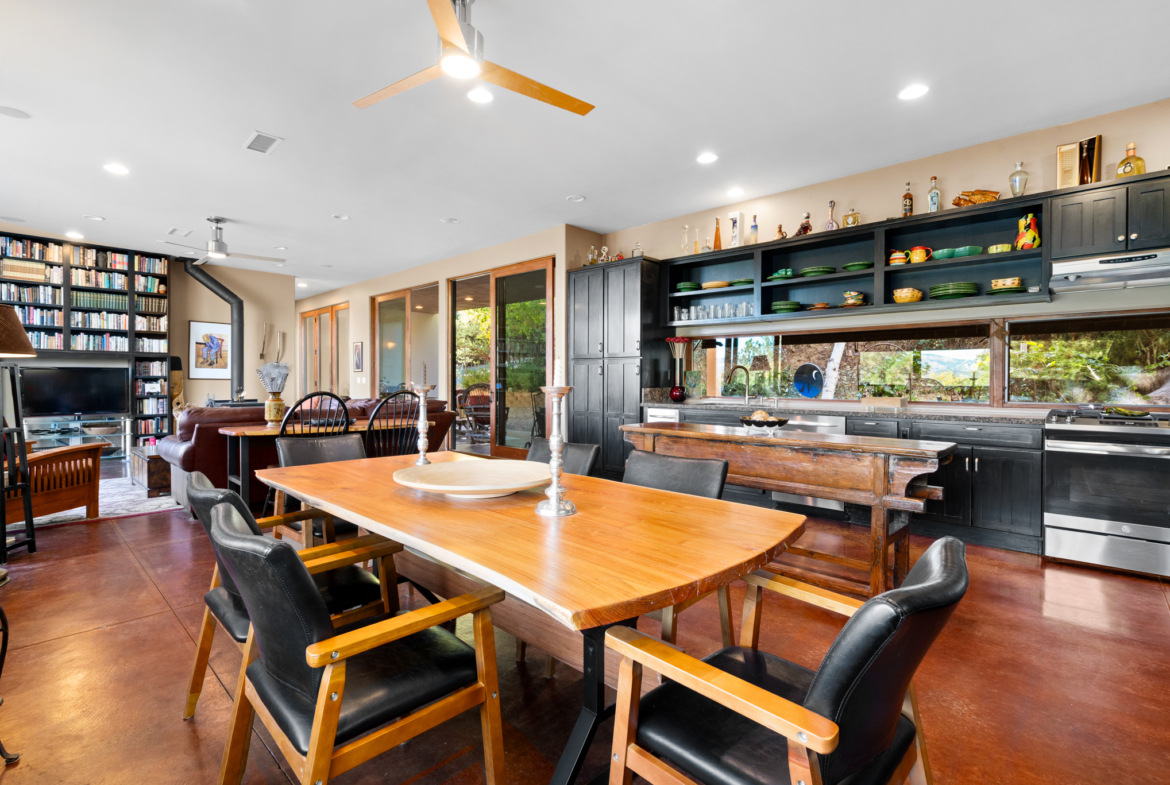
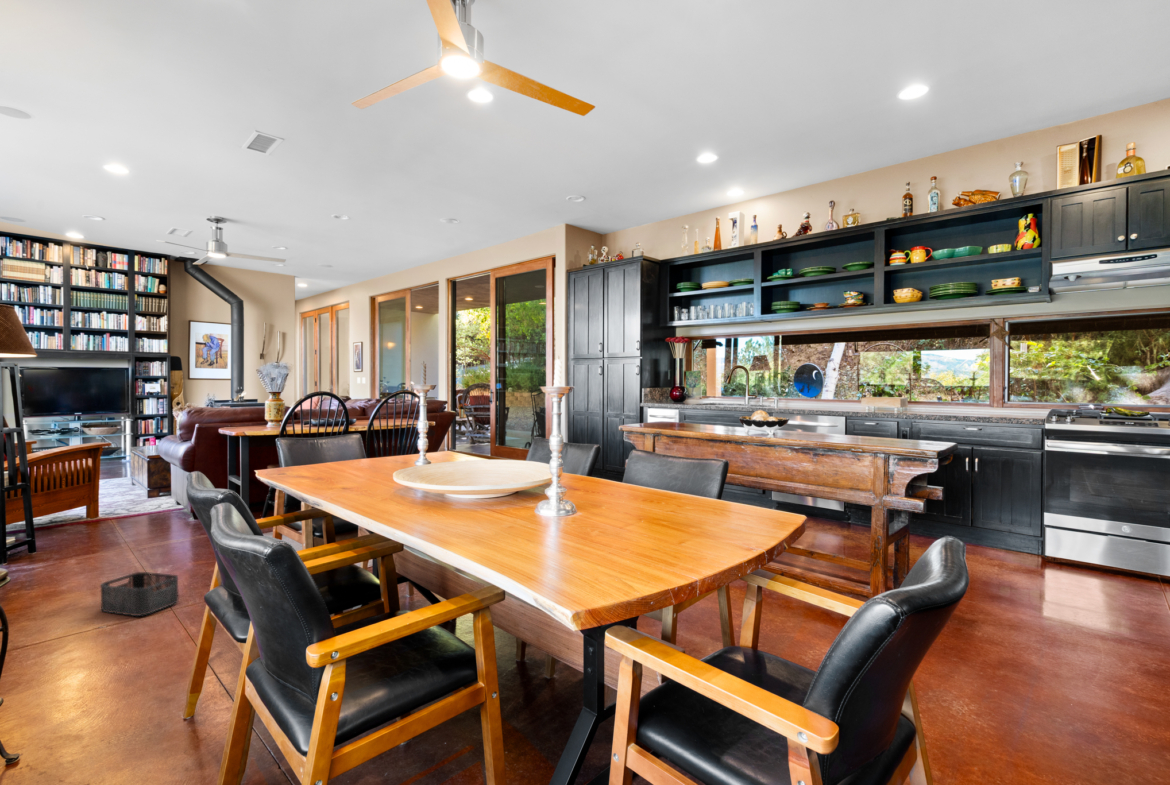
+ storage bin (140, 593)
